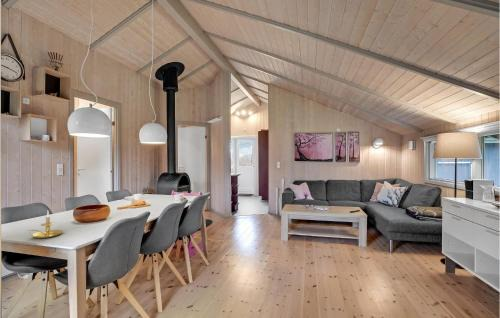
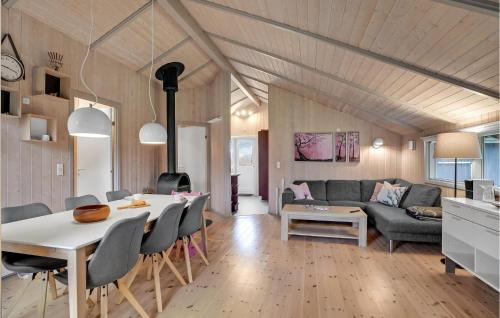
- candle holder (45, 223)
